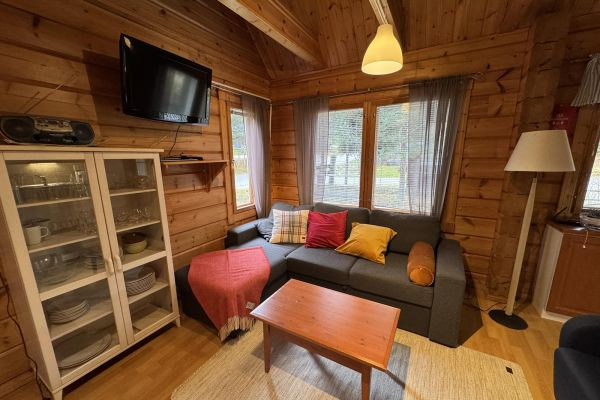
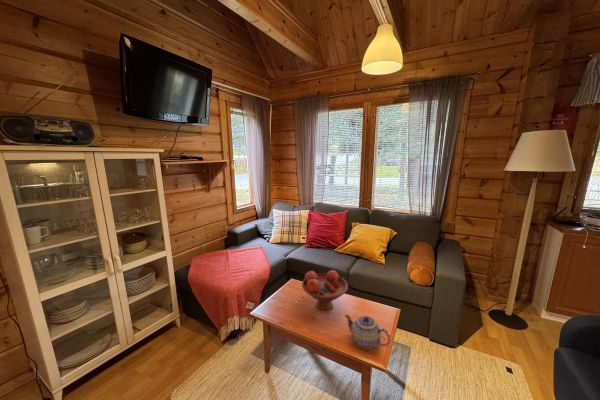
+ fruit bowl (324, 290)
+ teapot (366, 329)
